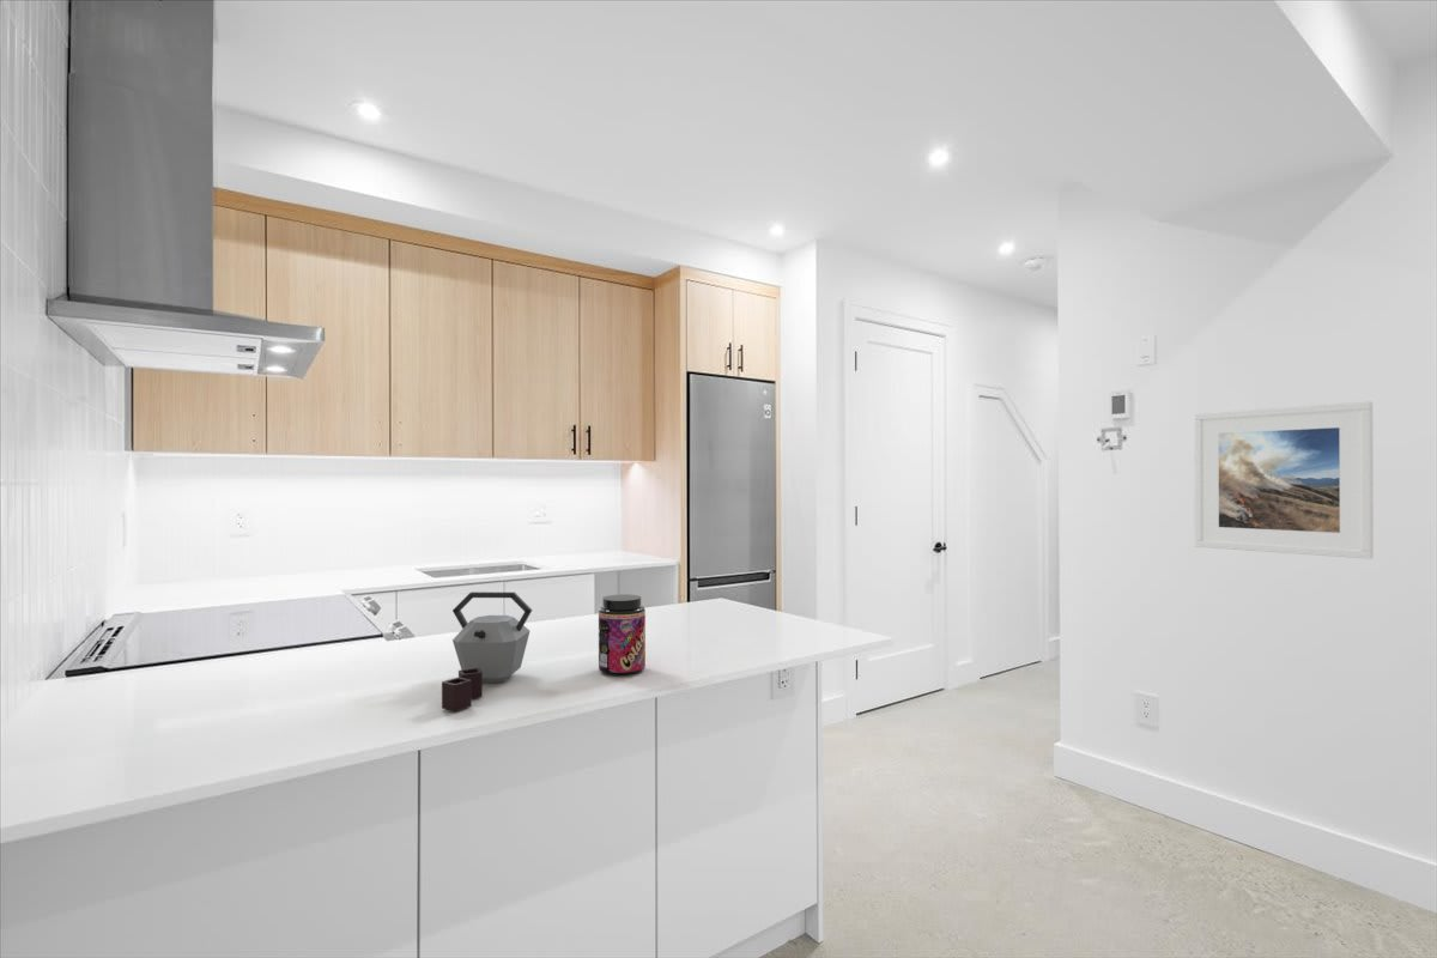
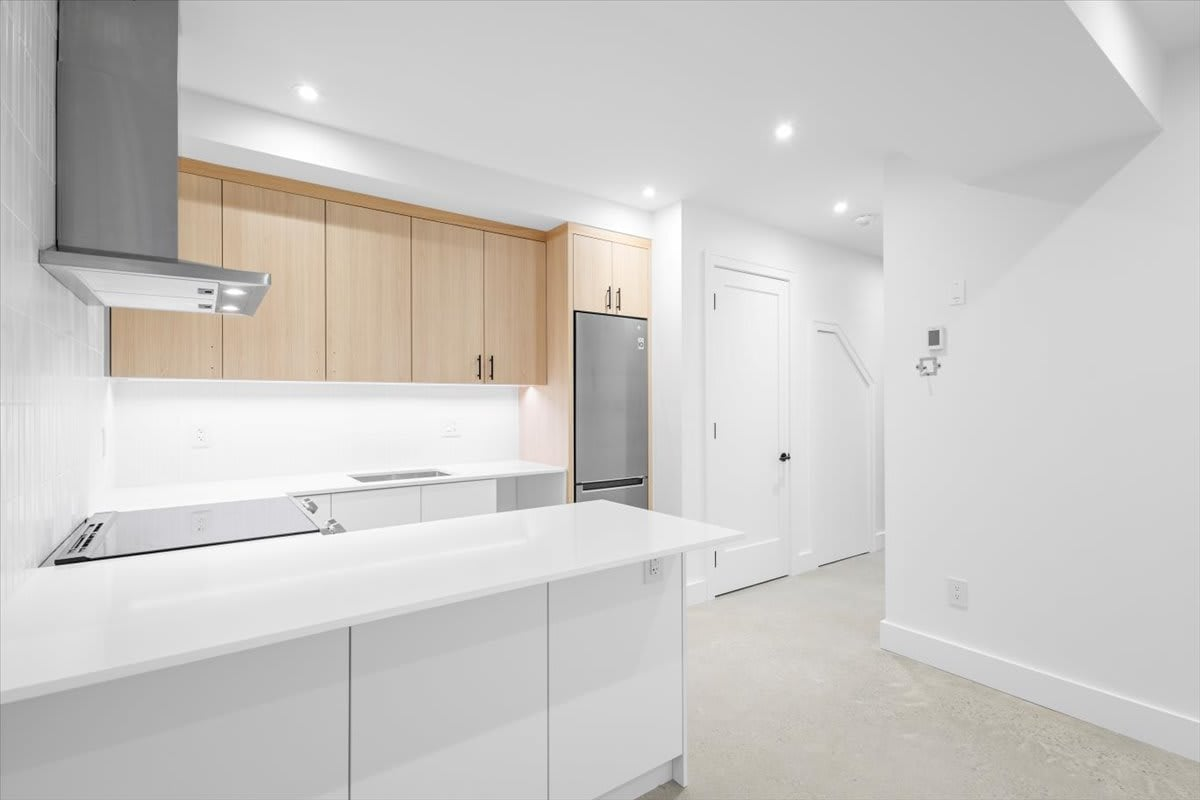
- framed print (1275, 480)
- jar (622, 633)
- kettle (479, 643)
